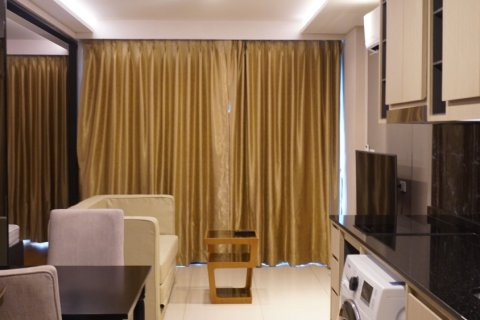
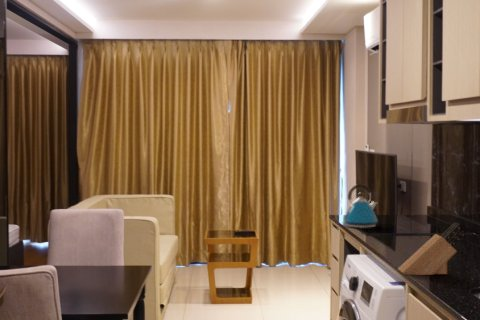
+ knife block (431, 247)
+ kettle (359, 205)
